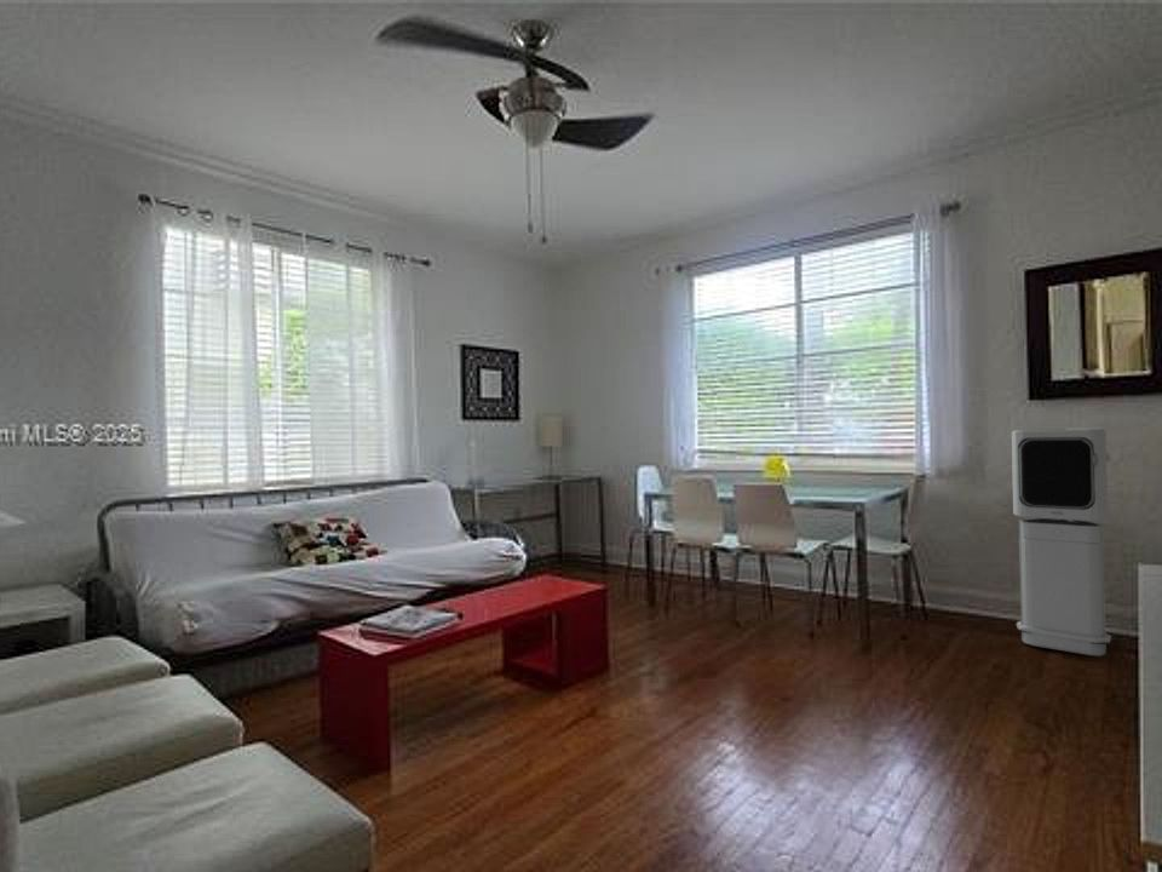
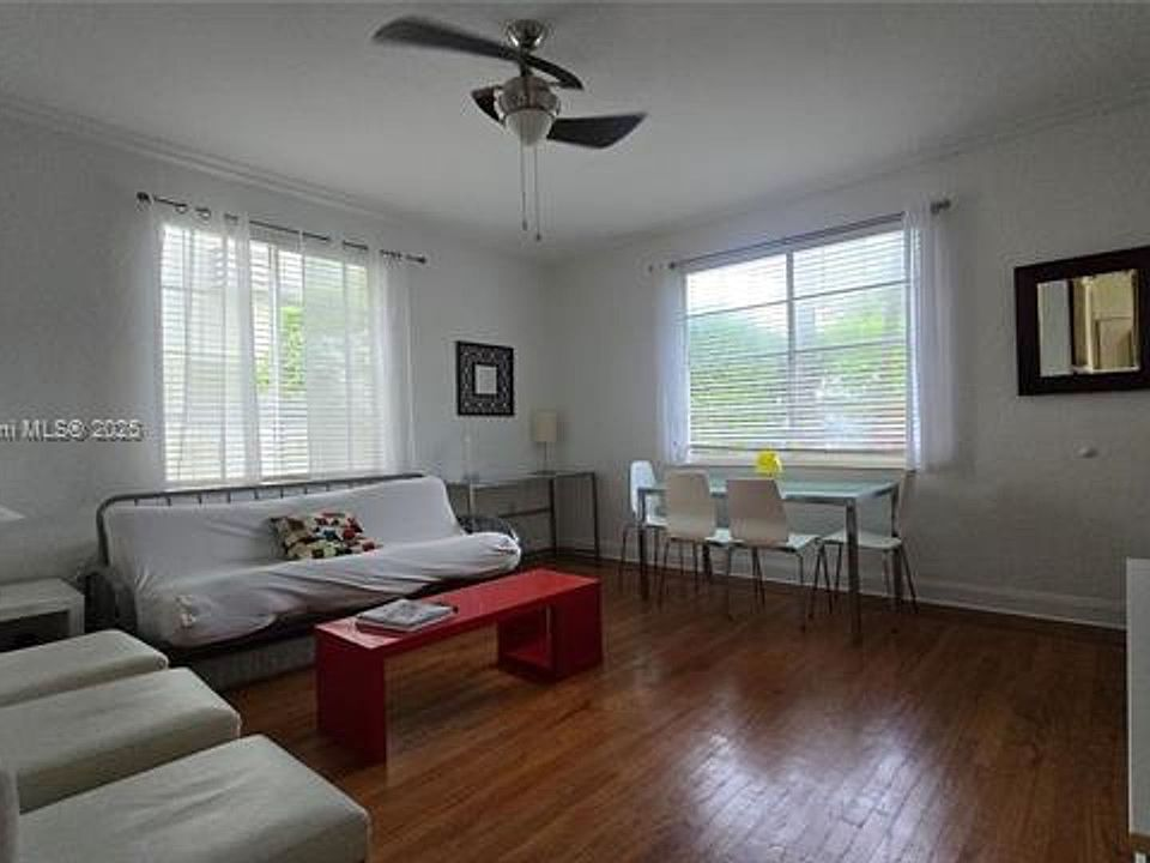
- air purifier (1062, 534)
